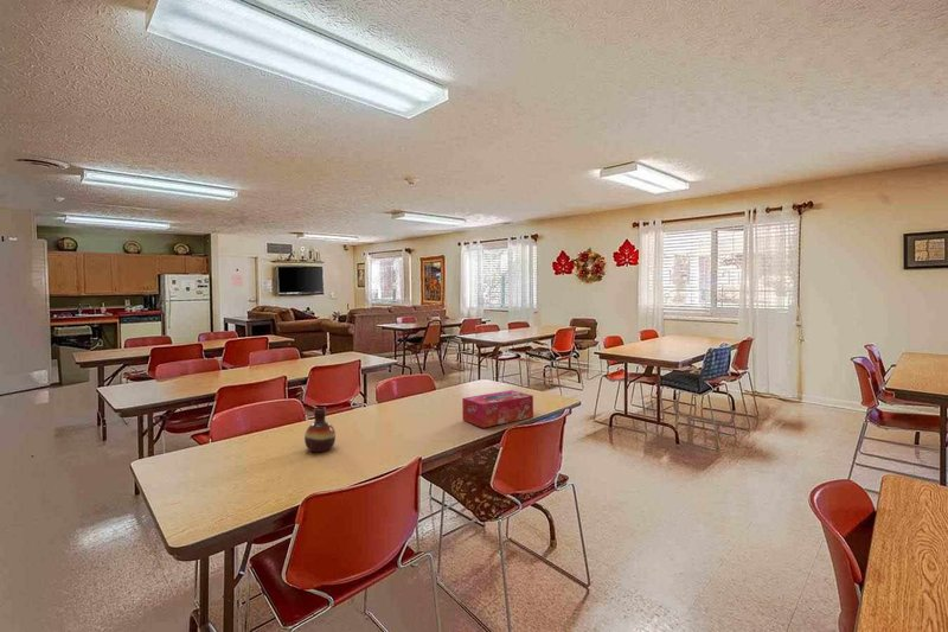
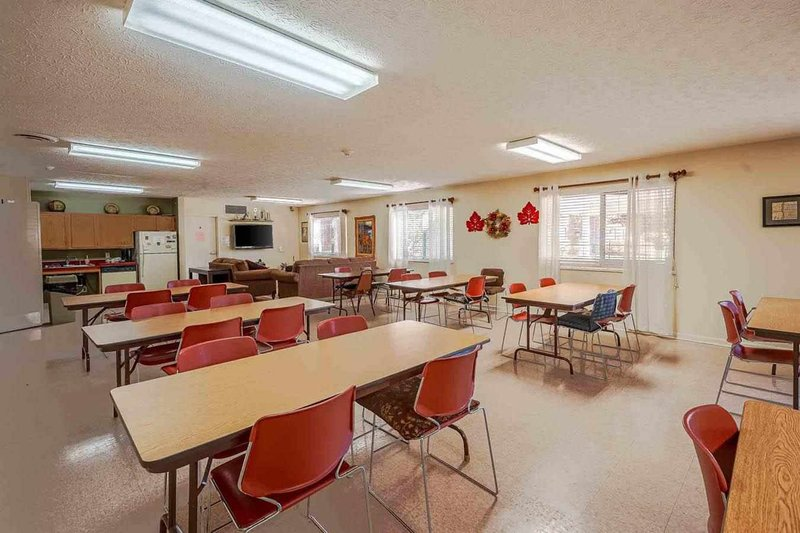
- vase (320, 428)
- tissue box (498, 407)
